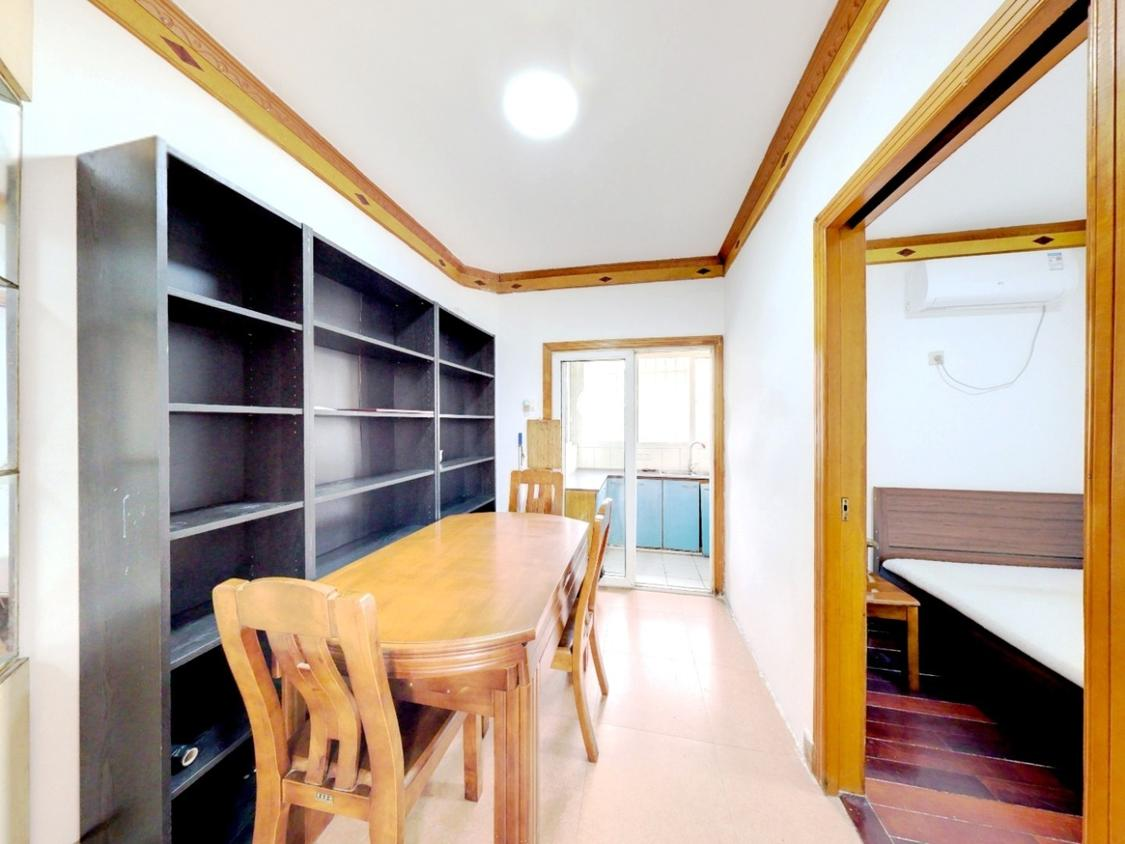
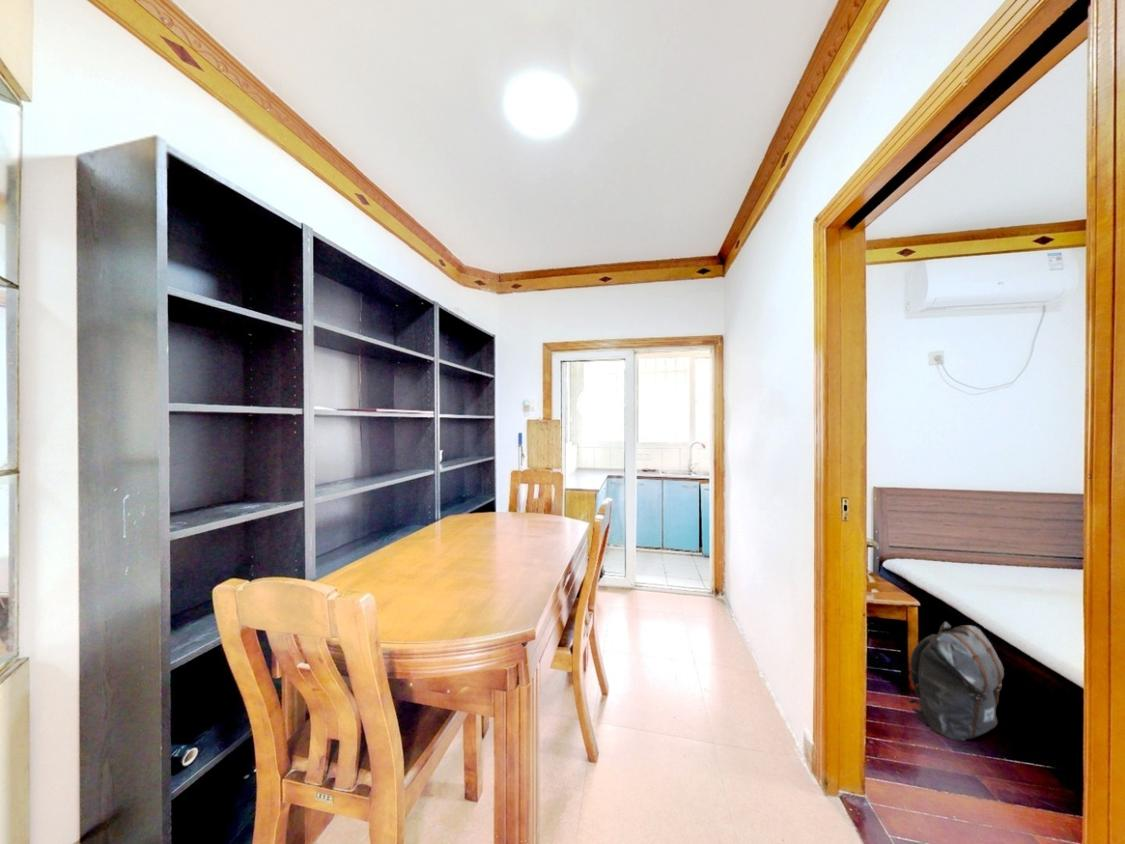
+ backpack (953, 672)
